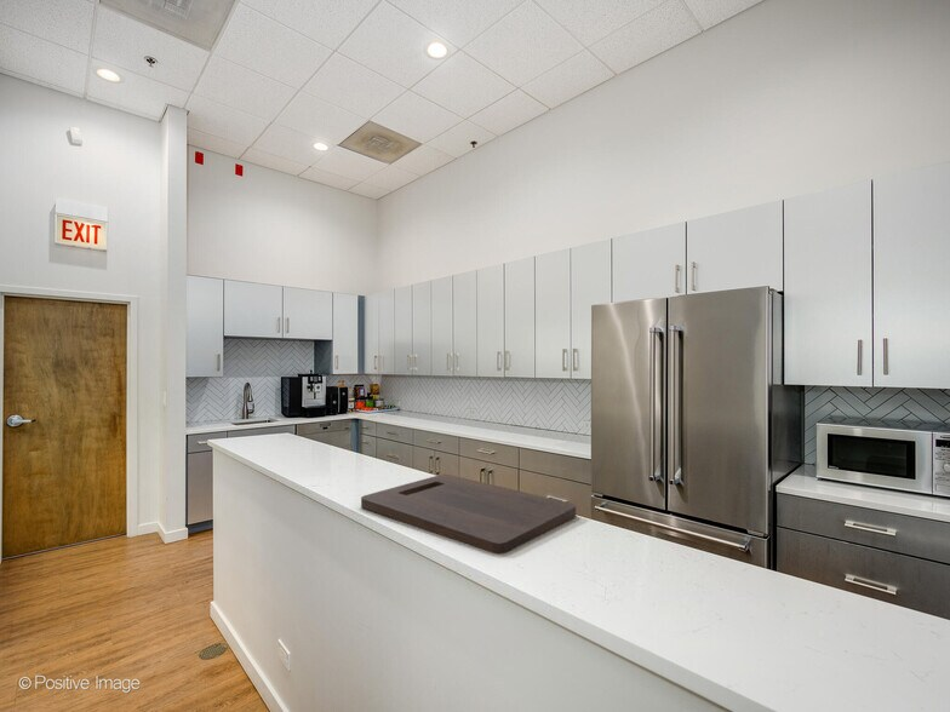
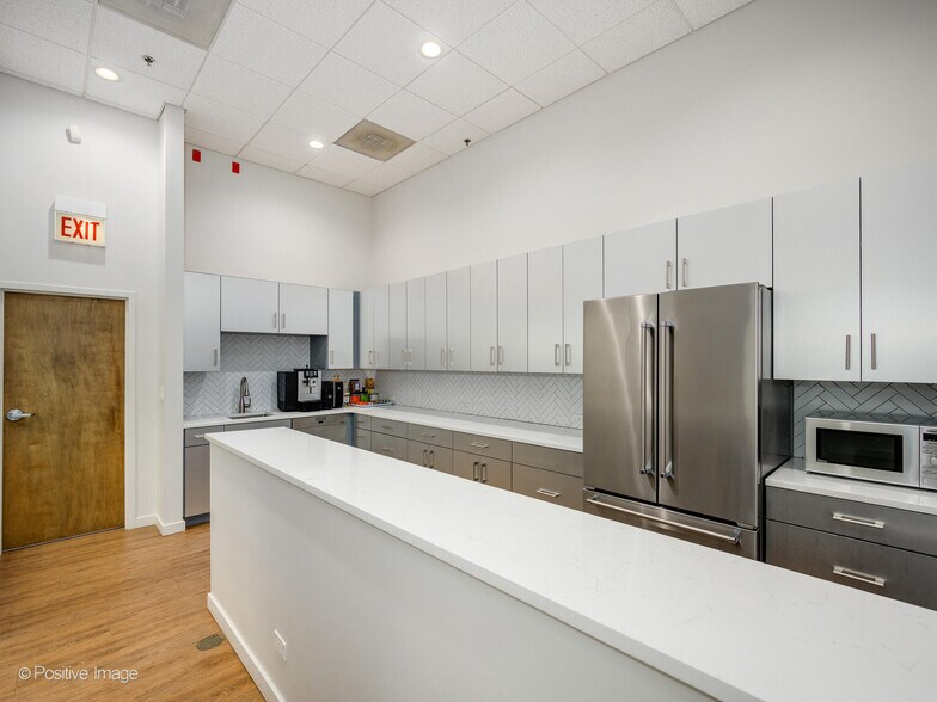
- cutting board (465, 505)
